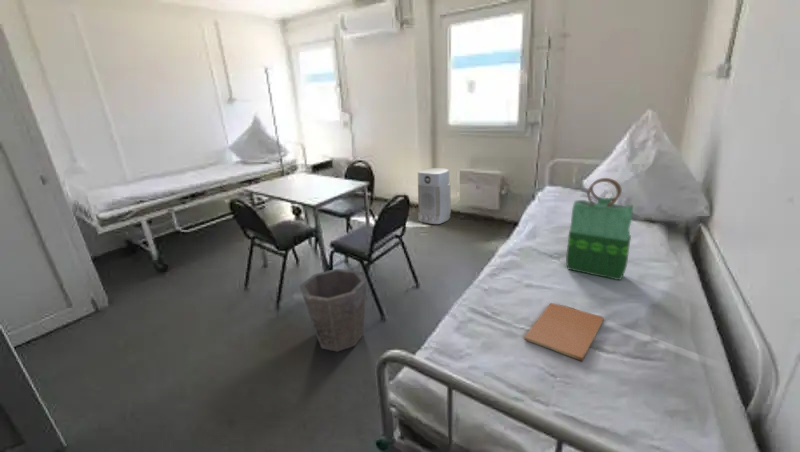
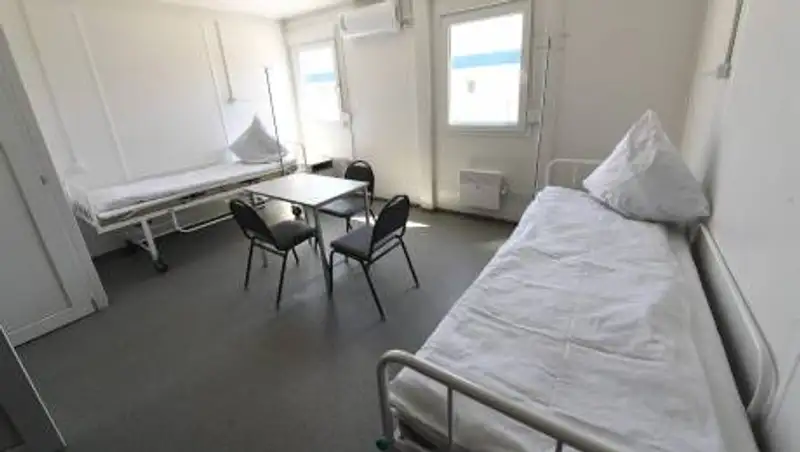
- tote bag (599, 227)
- book (564, 328)
- waste bin (336, 310)
- air purifier (434, 195)
